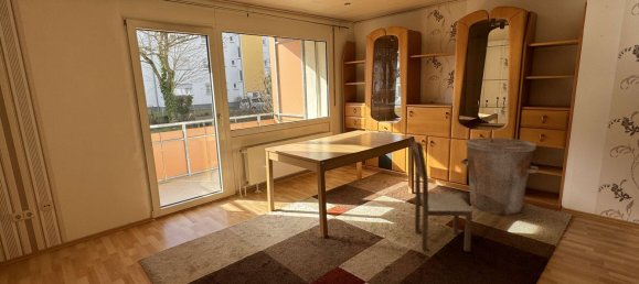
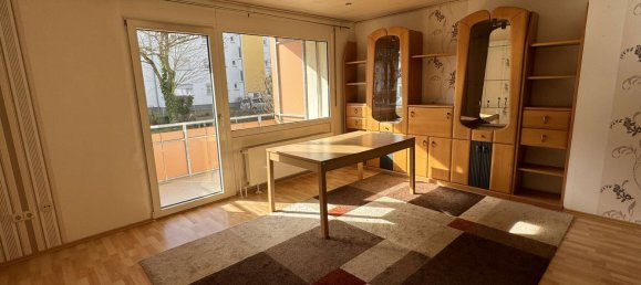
- chair (438, 194)
- trash can (497, 173)
